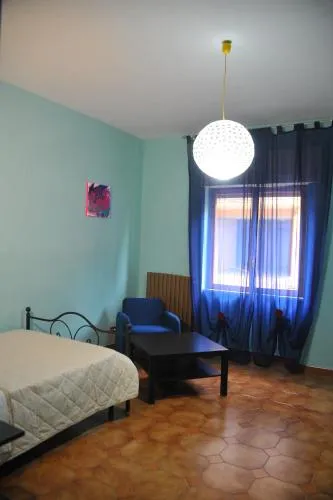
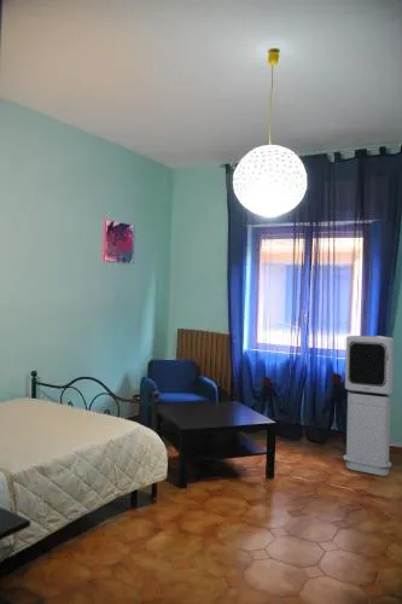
+ air purifier (371, 401)
